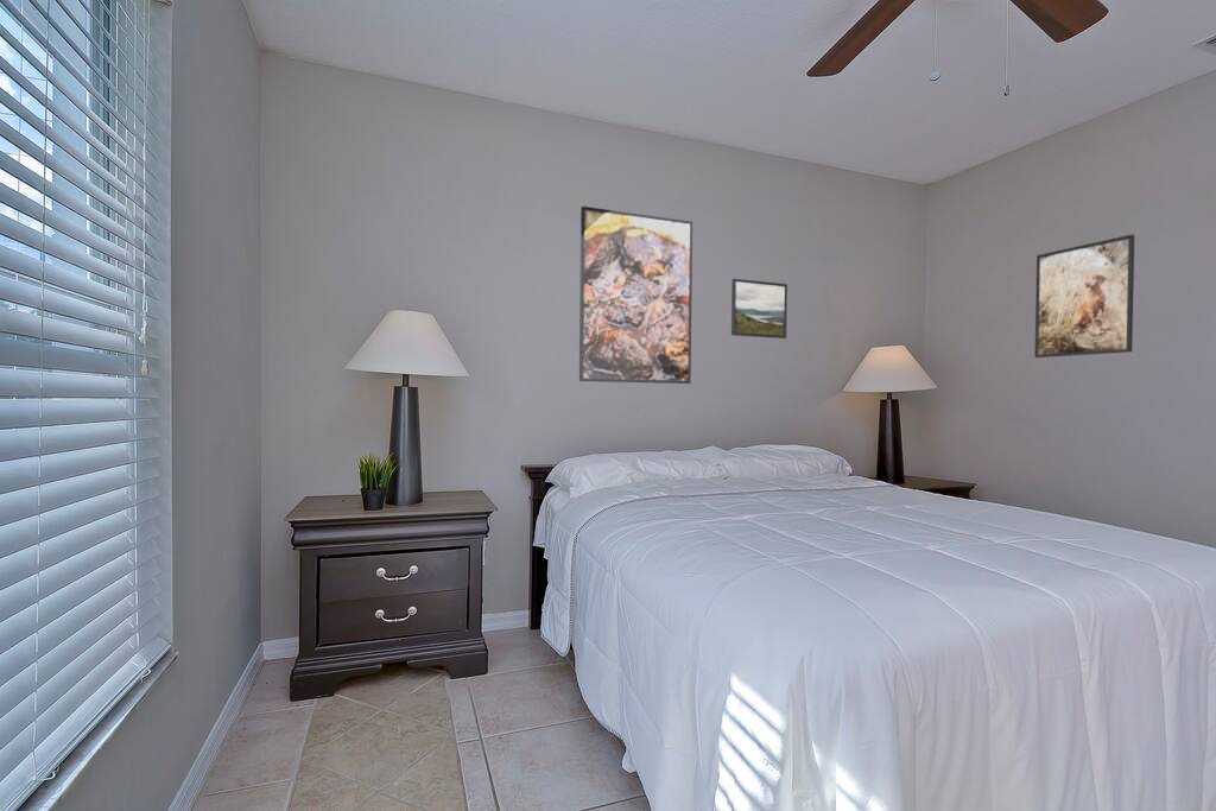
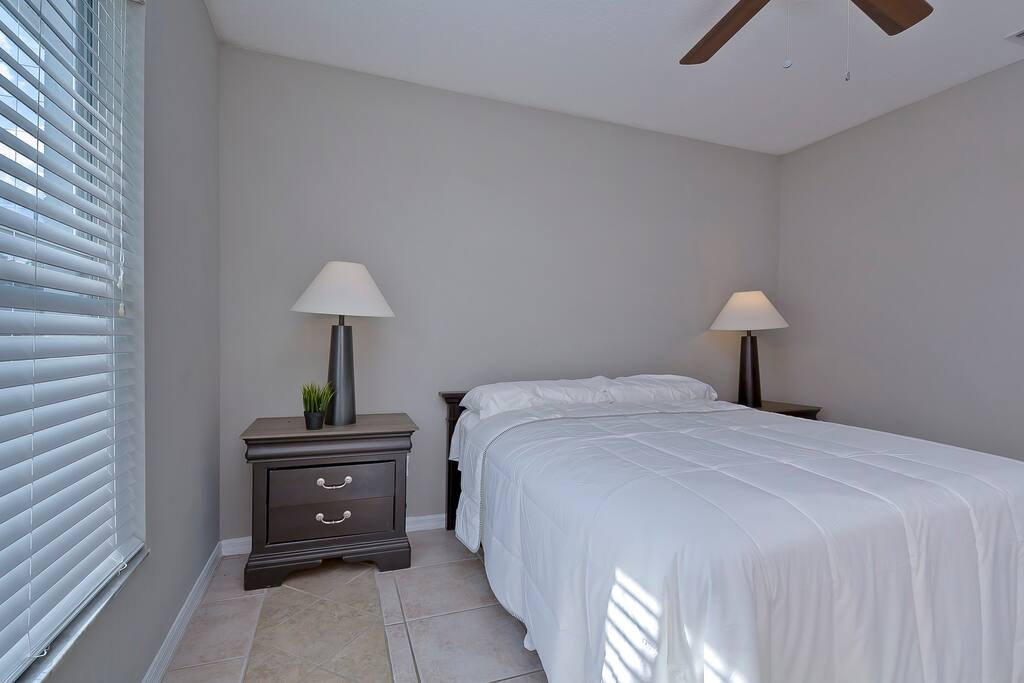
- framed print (1081, 299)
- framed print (759, 309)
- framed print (638, 298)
